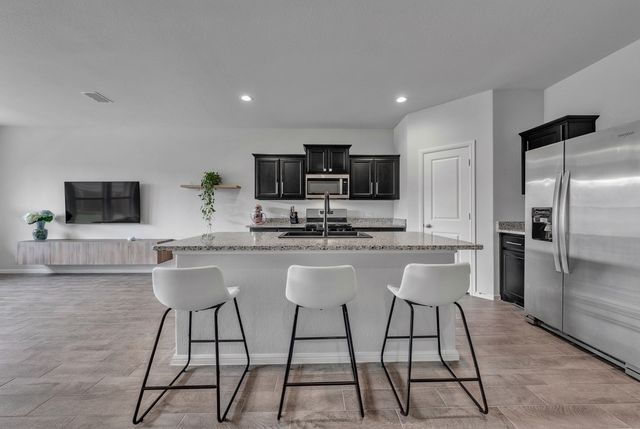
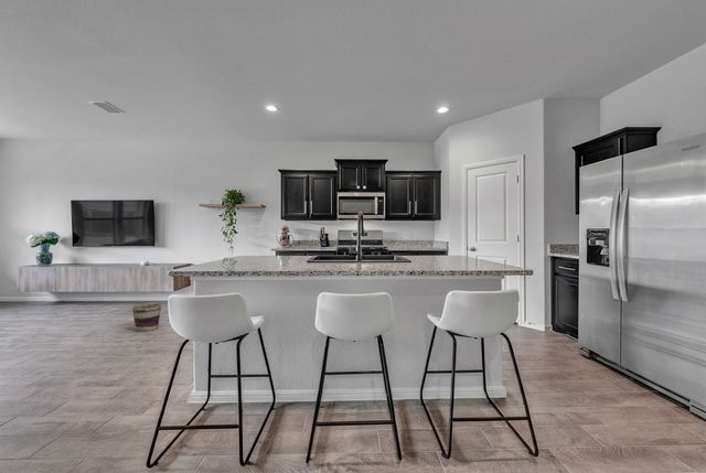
+ basket (147, 316)
